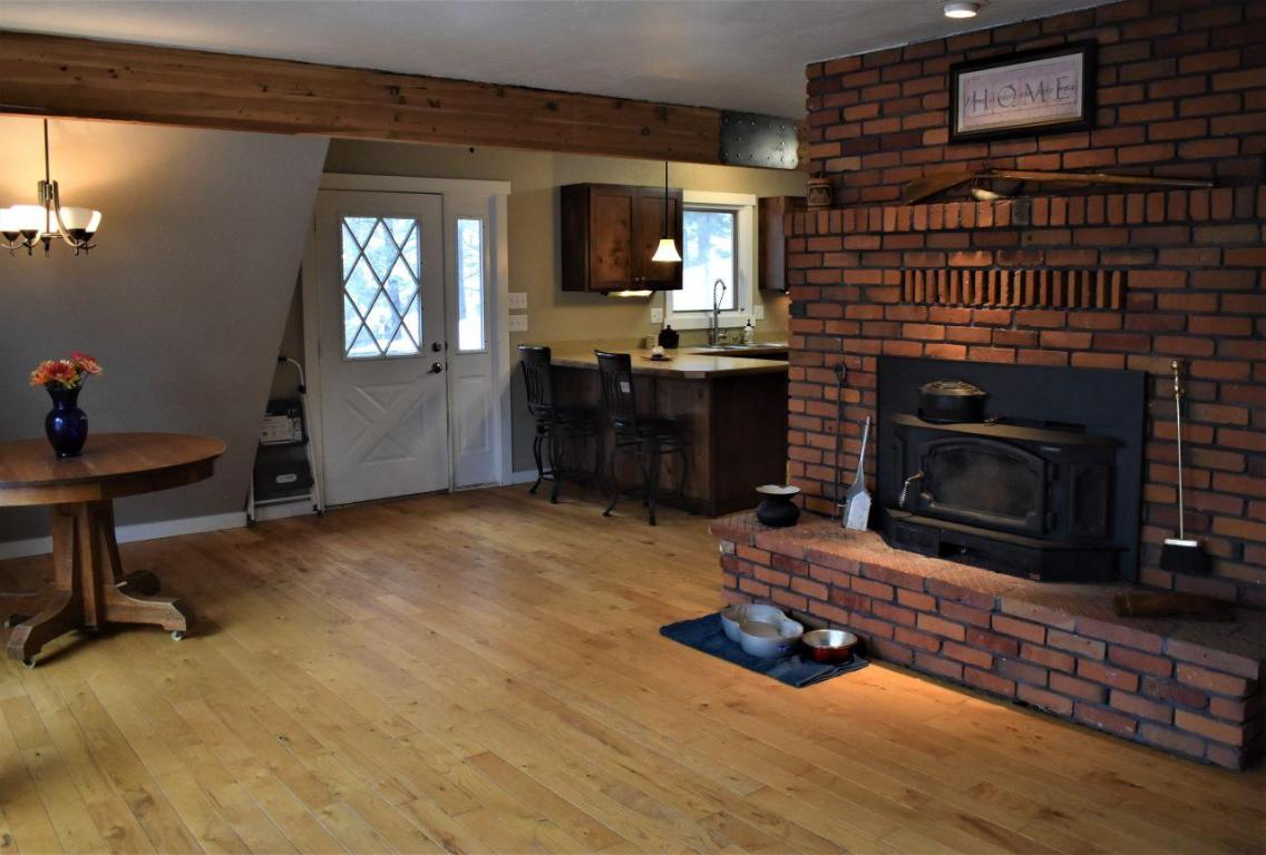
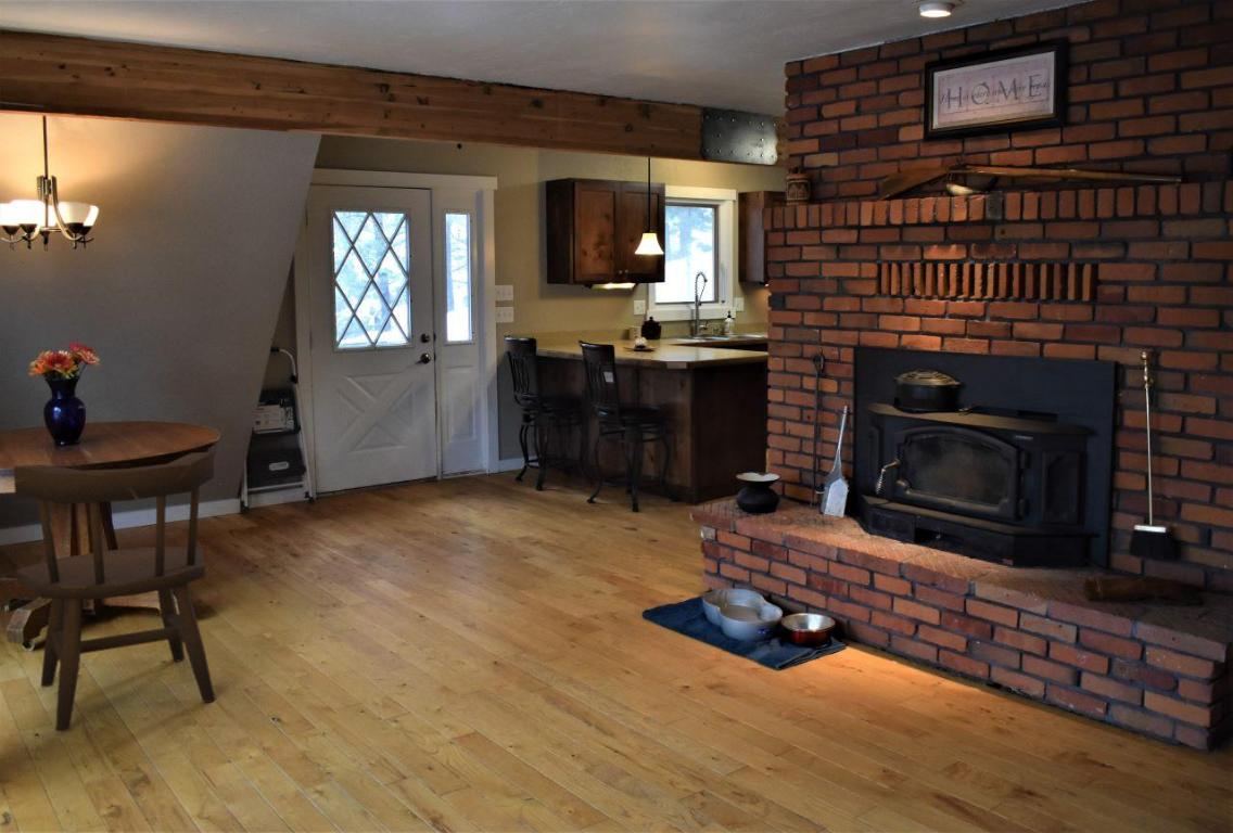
+ dining chair (120, 576)
